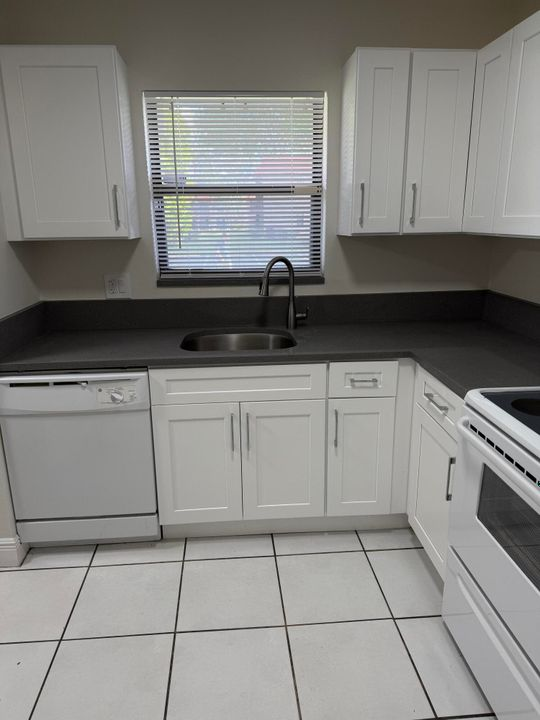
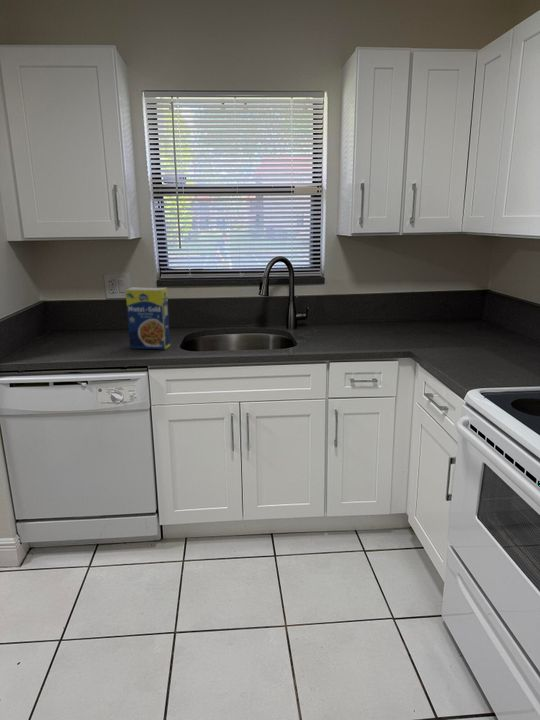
+ legume (148, 318)
